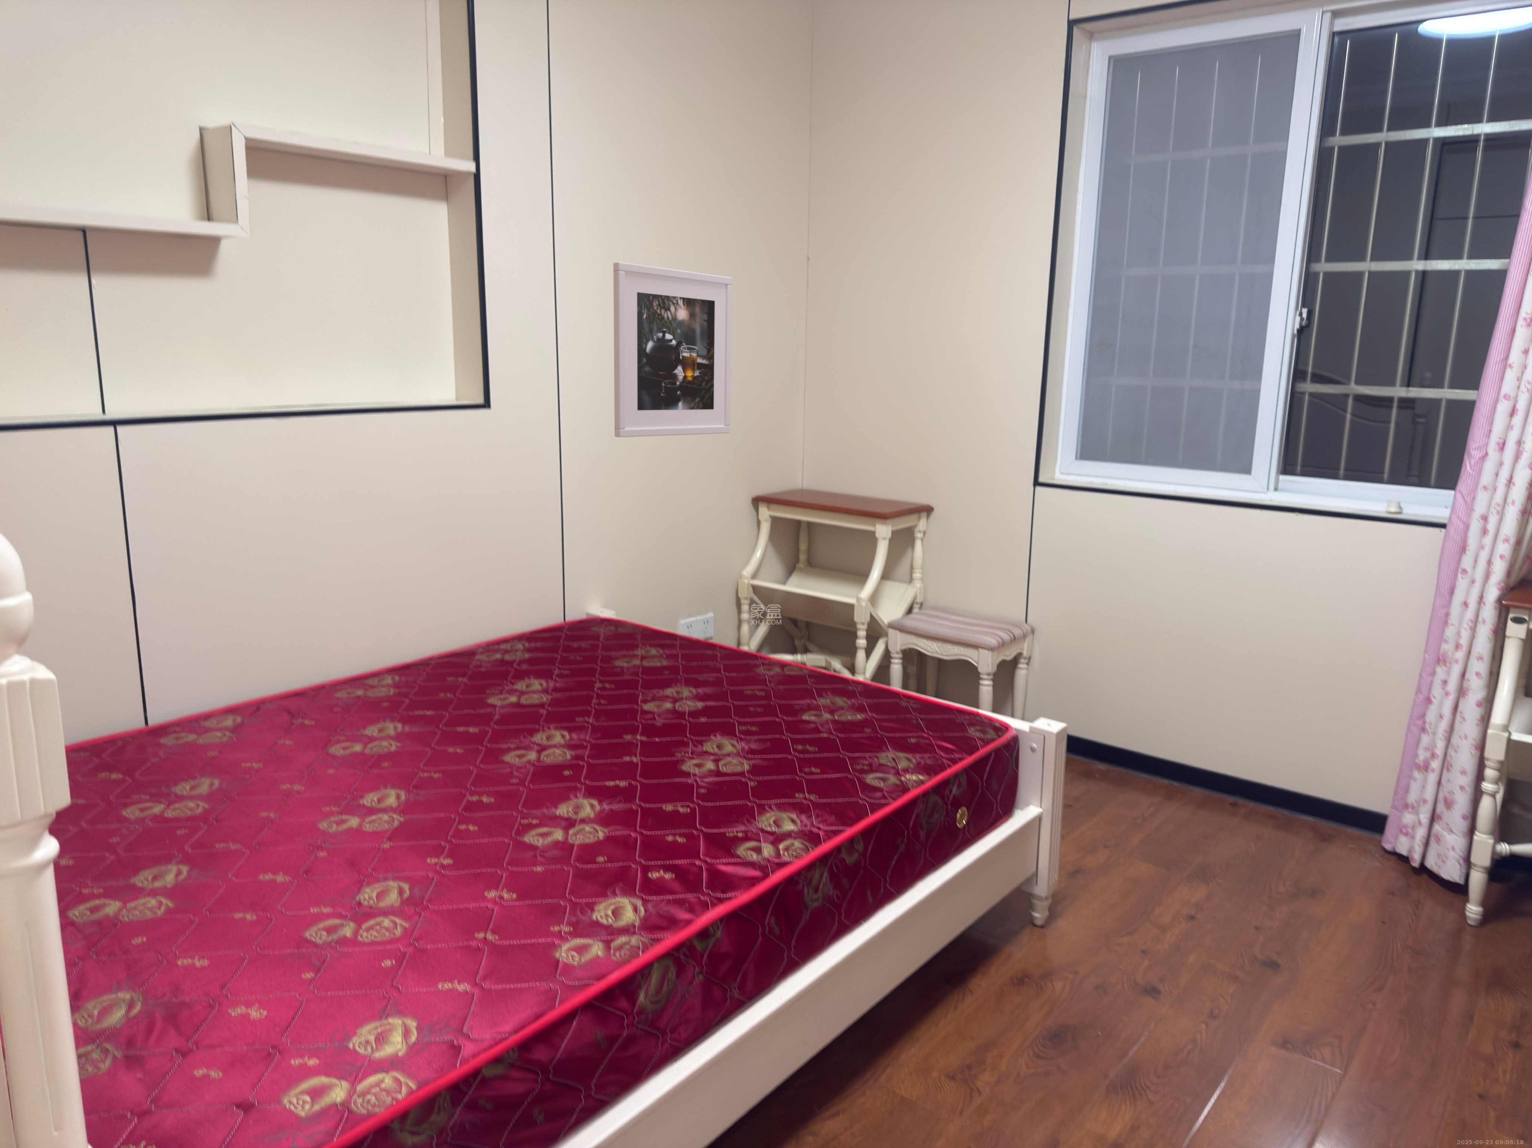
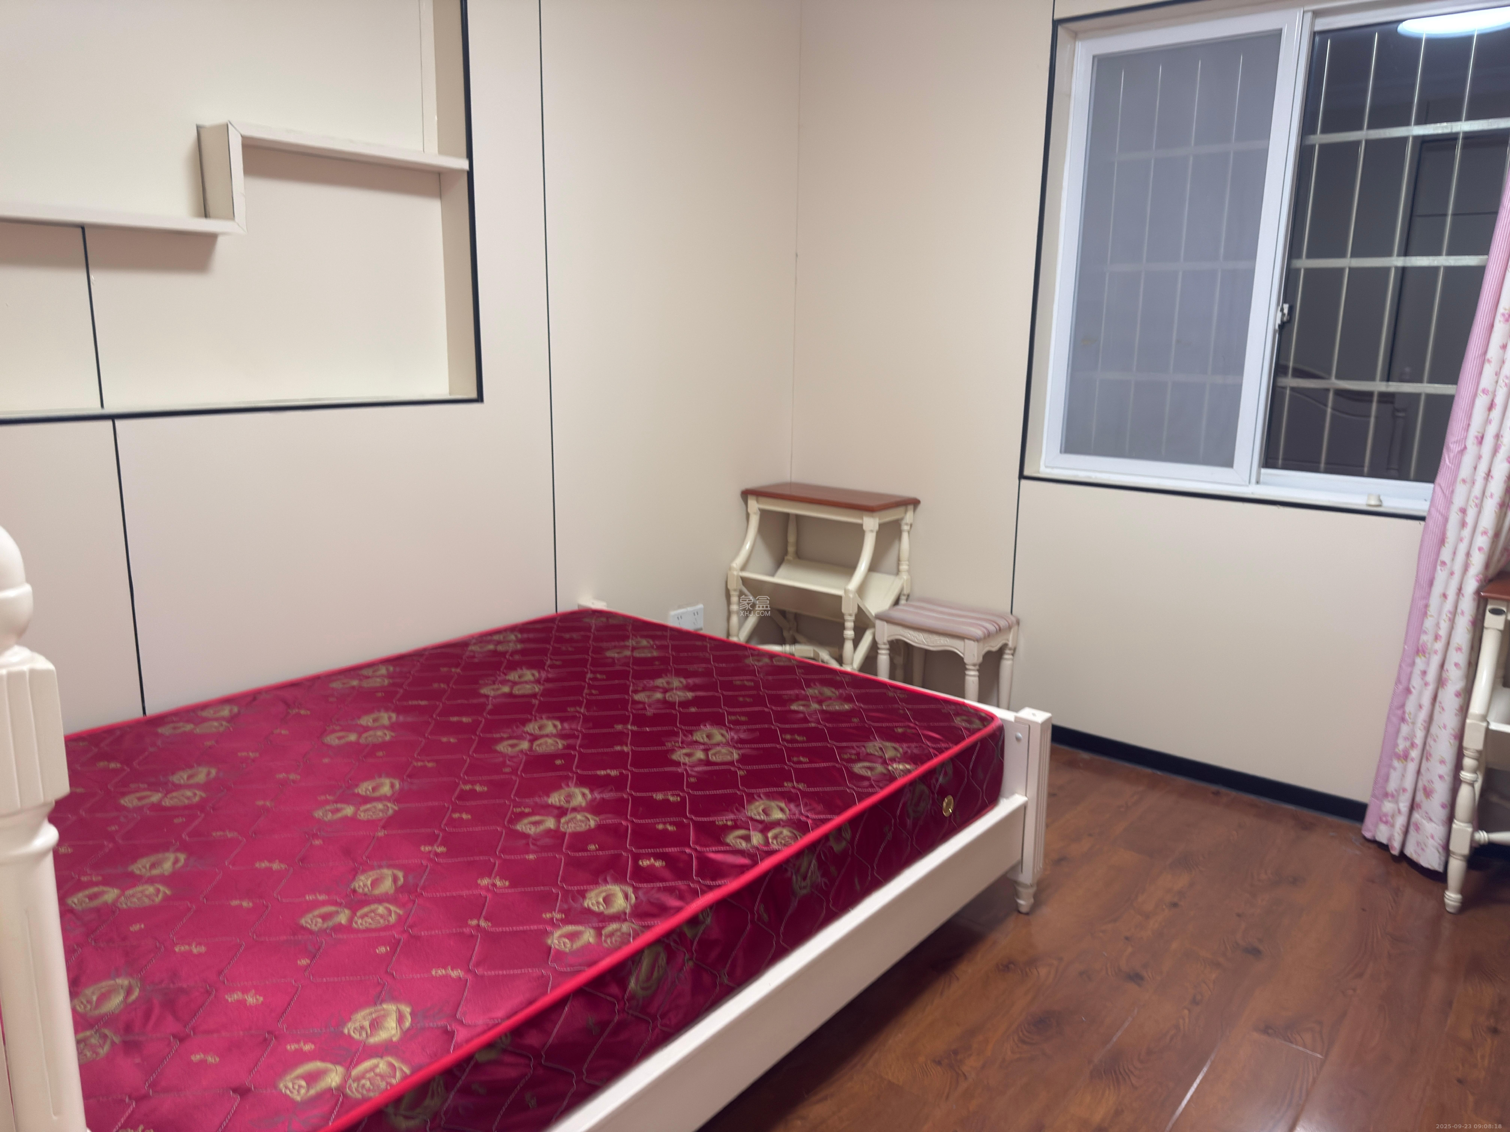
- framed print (676, 353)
